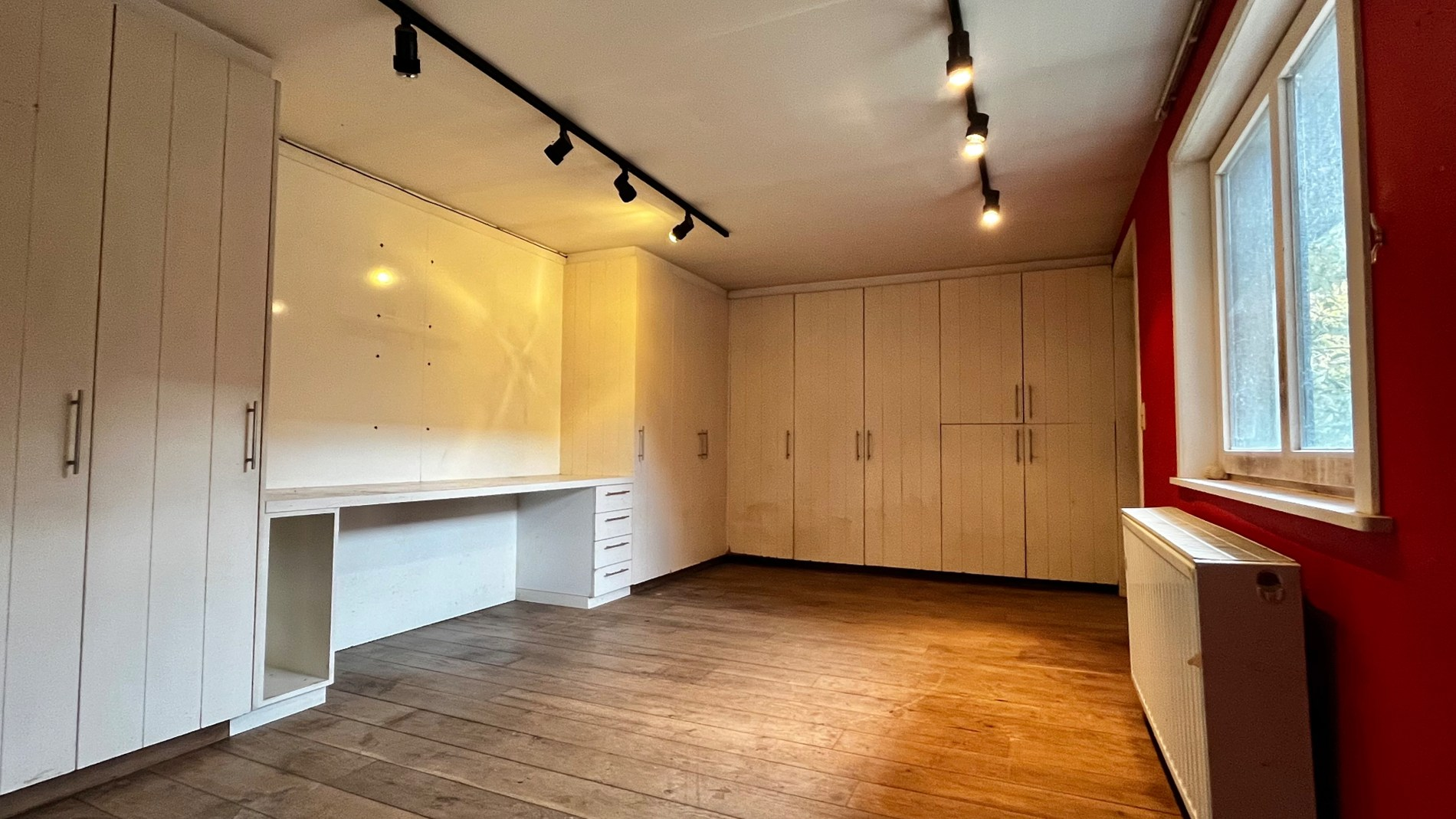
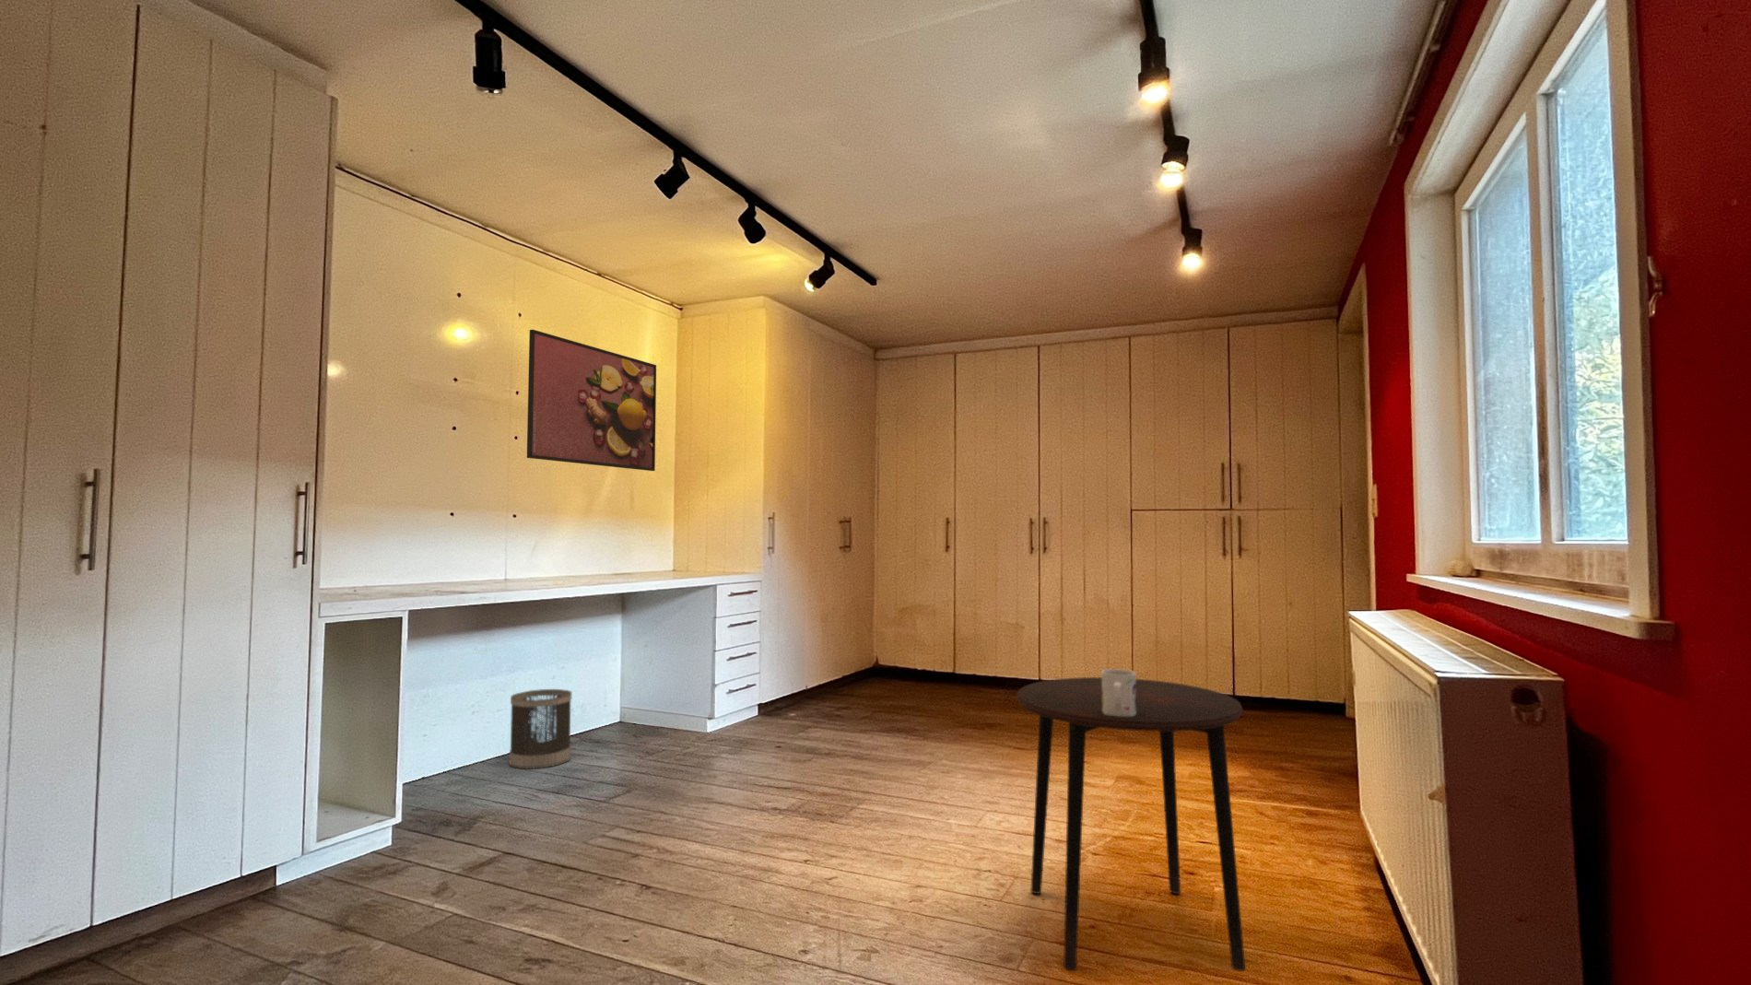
+ wastebasket (541, 726)
+ side table (1164, 809)
+ mug (1118, 693)
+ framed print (598, 407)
